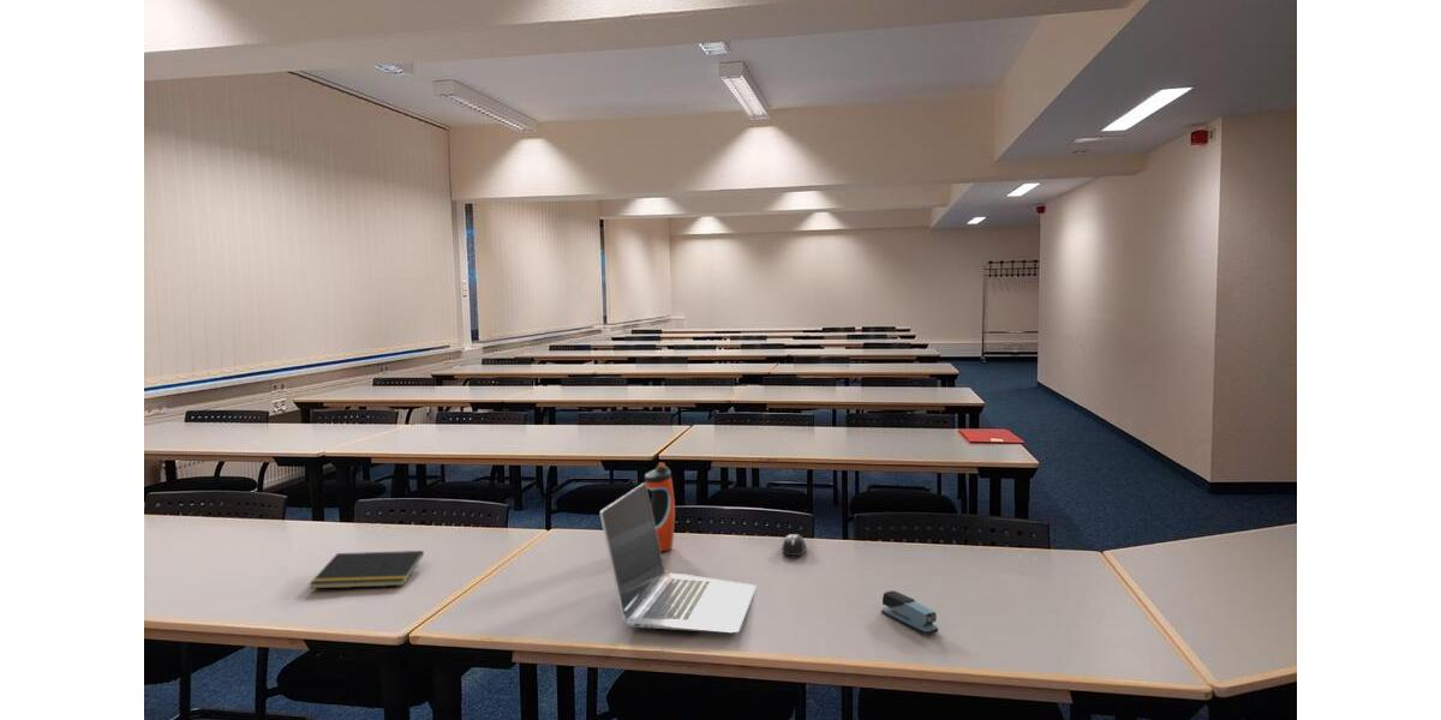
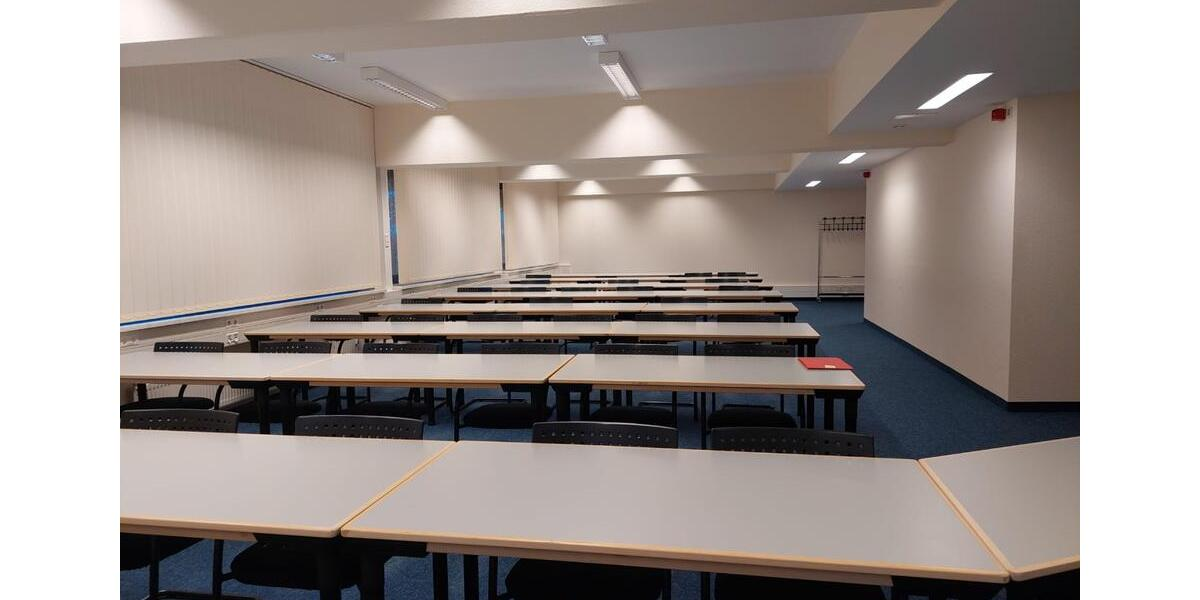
- water bottle (659, 505)
- laptop (682, 574)
- stapler (908, 610)
- notepad (369, 569)
- mouse (794, 541)
